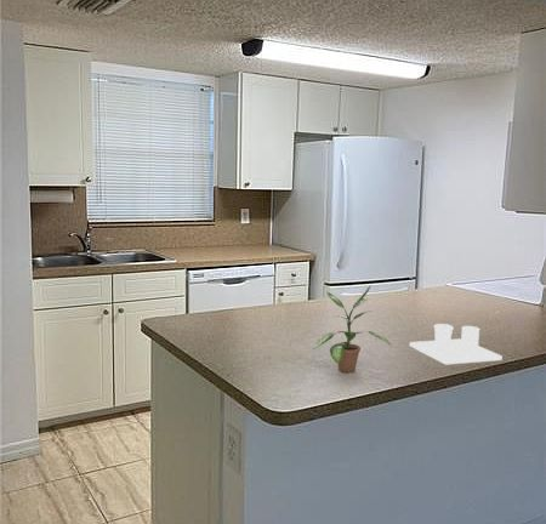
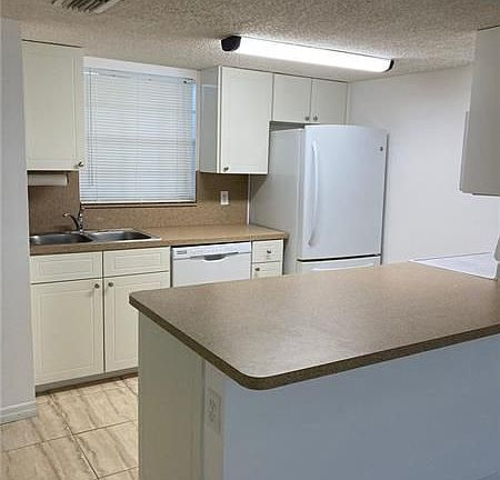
- potted plant (349, 328)
- salt and pepper shaker set (455, 340)
